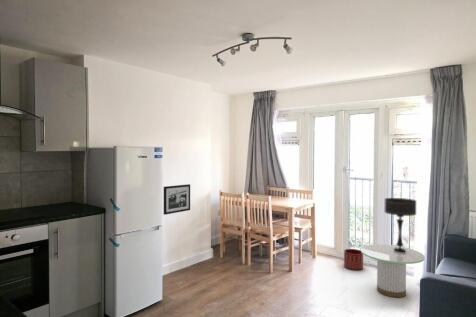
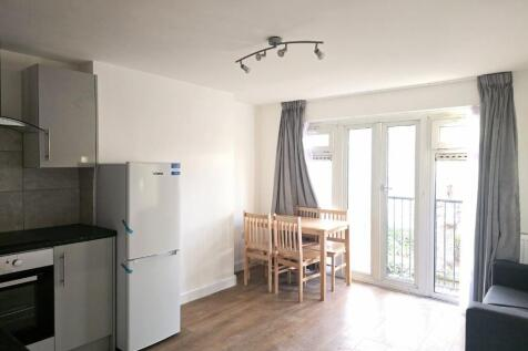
- picture frame (177, 198)
- planter (353, 259)
- table lamp (399, 225)
- side table (391, 272)
